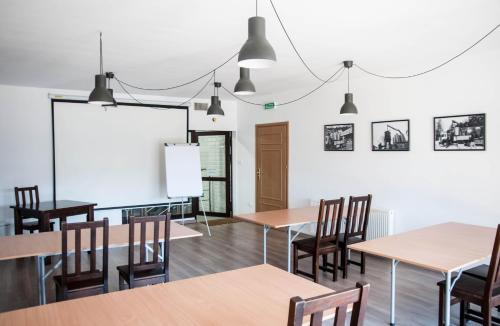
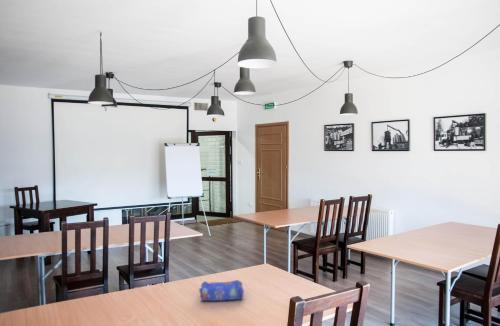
+ pencil case (221, 290)
